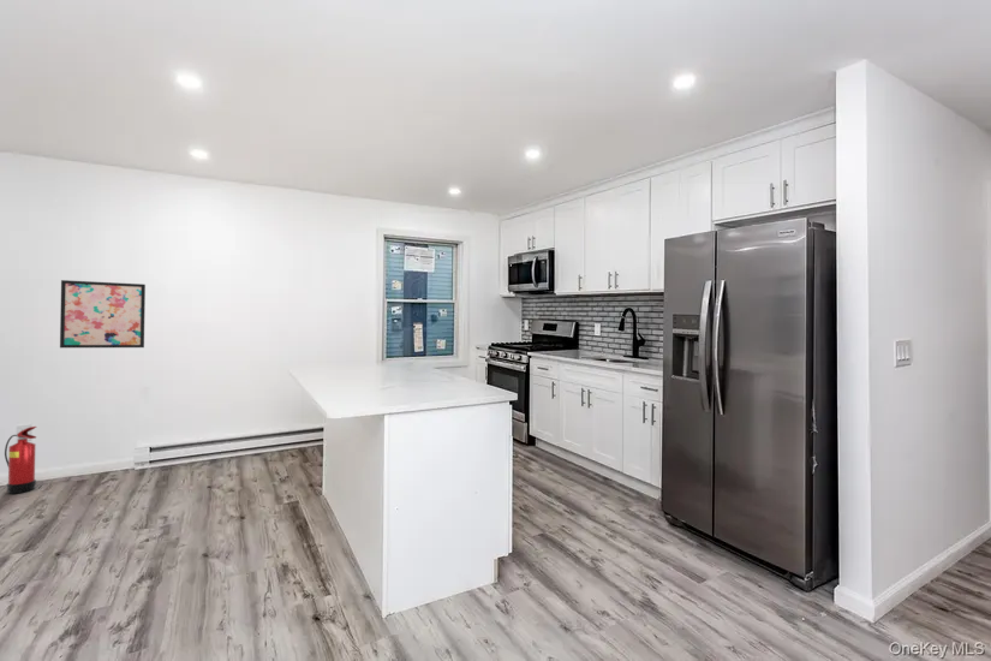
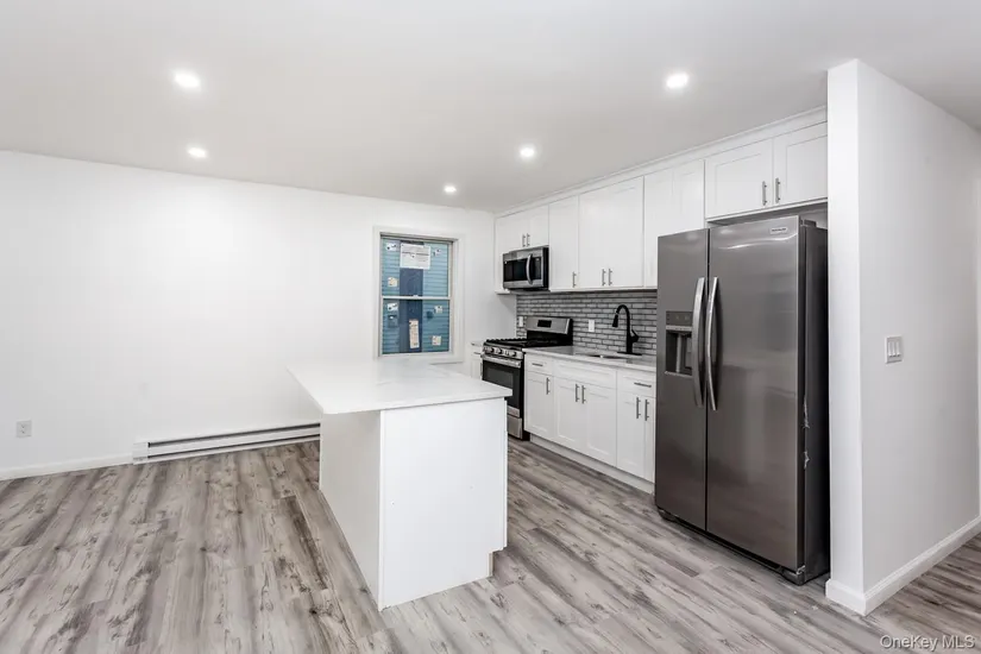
- wall art (103, 315)
- fire extinguisher (19, 458)
